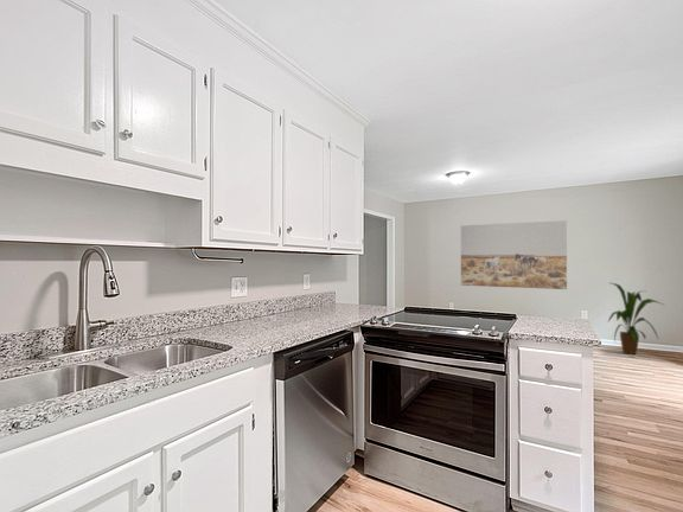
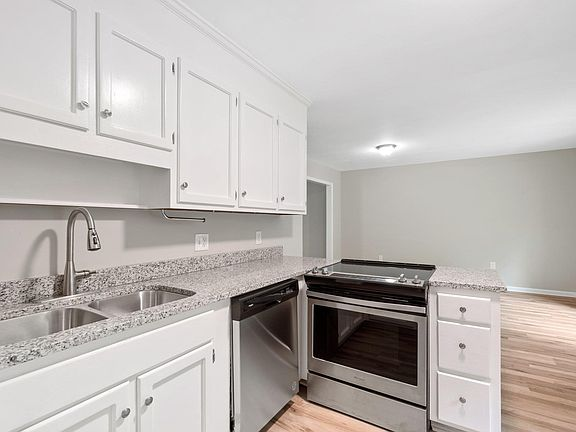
- house plant (638, 319)
- wall art (510, 255)
